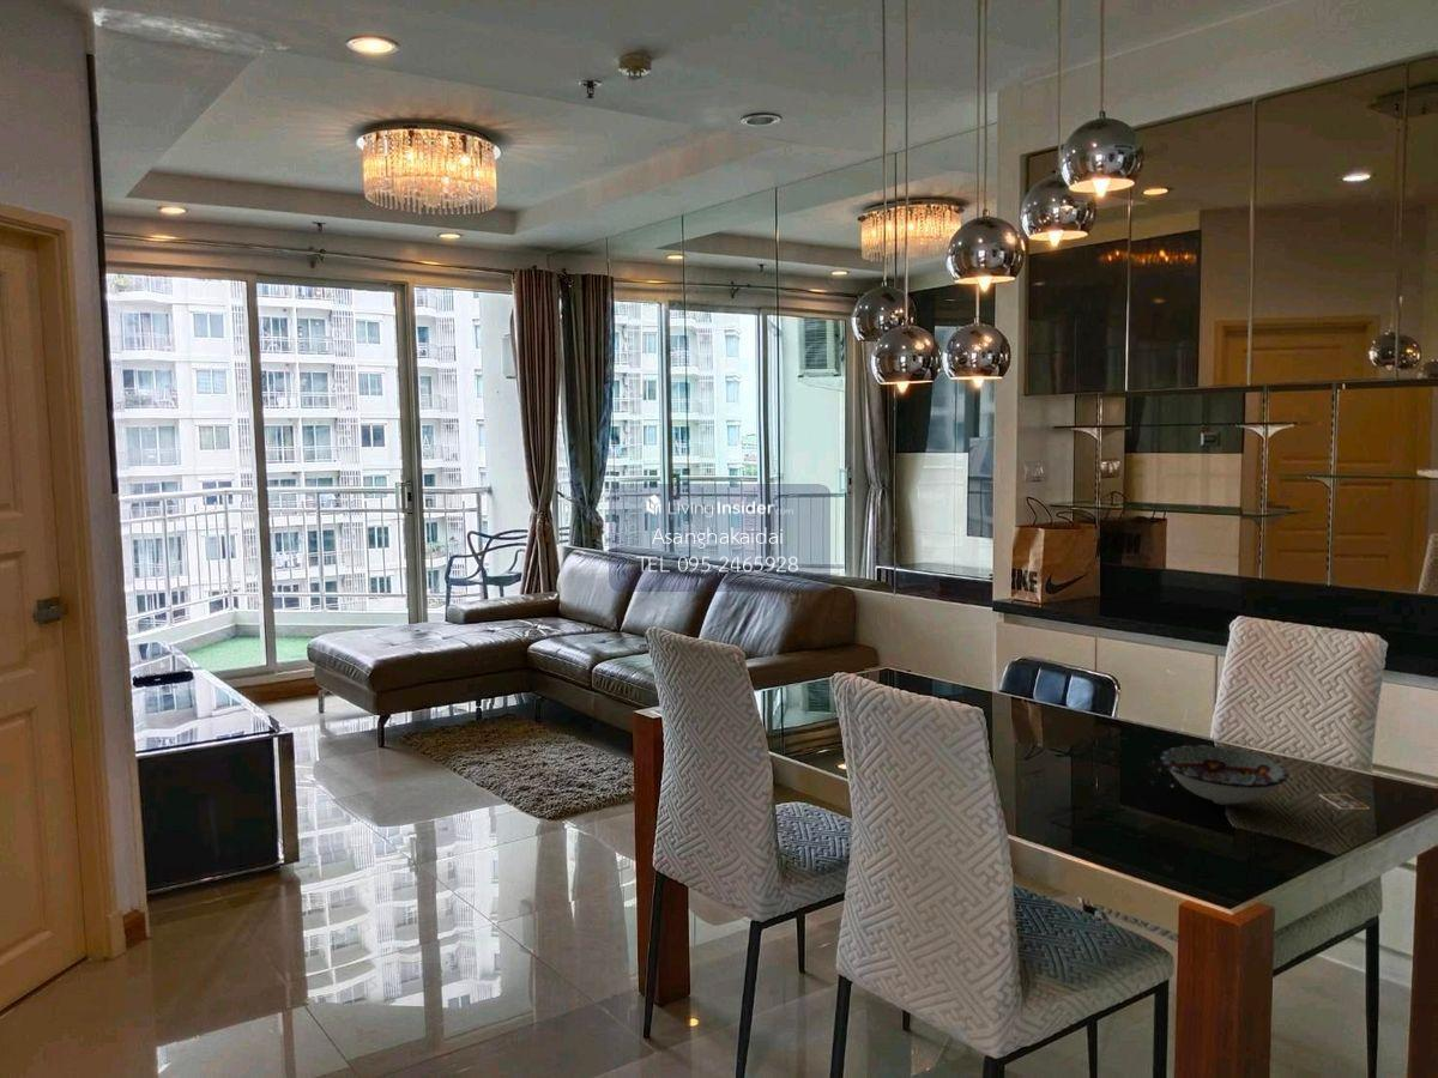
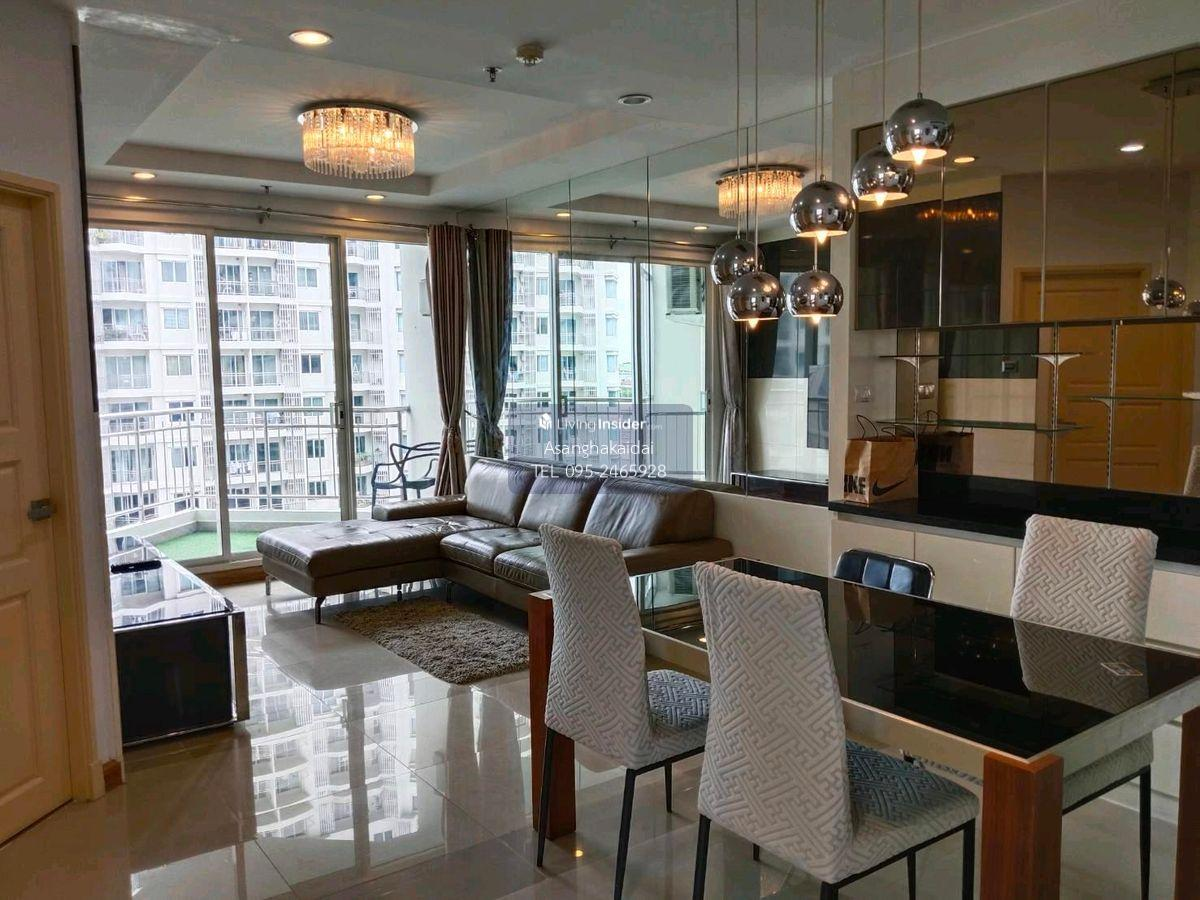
- bowl (1221, 782)
